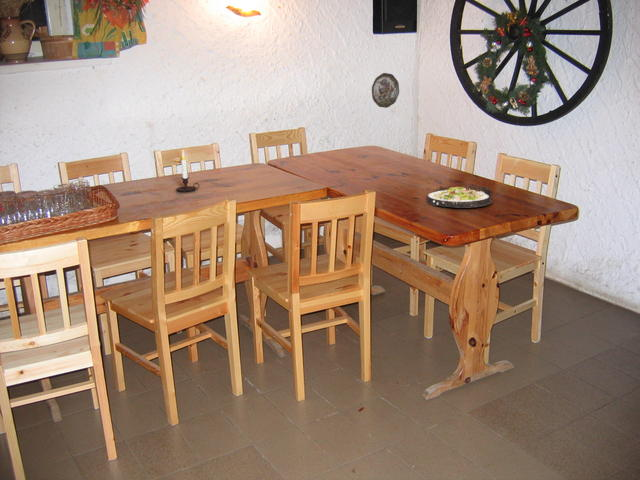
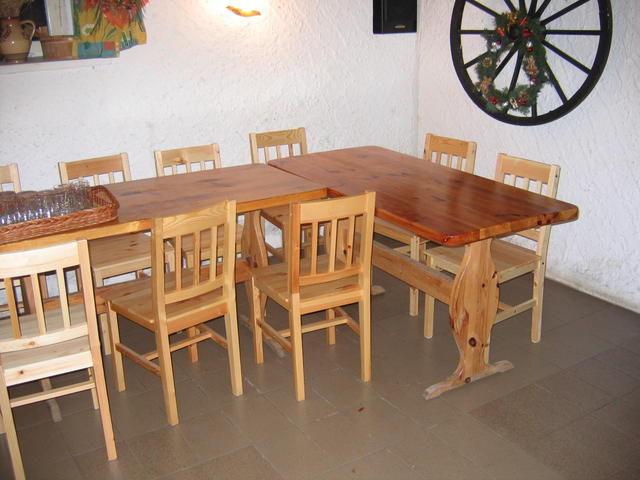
- candle (186, 170)
- salad plate (457, 195)
- decorative plate (384, 90)
